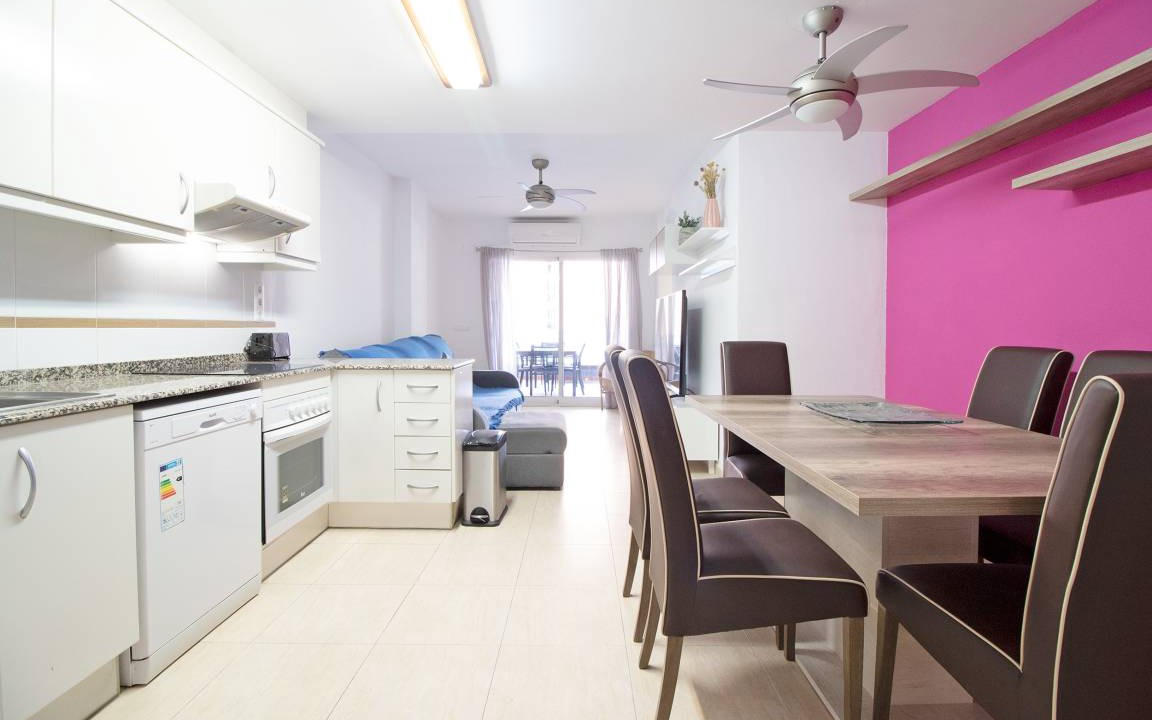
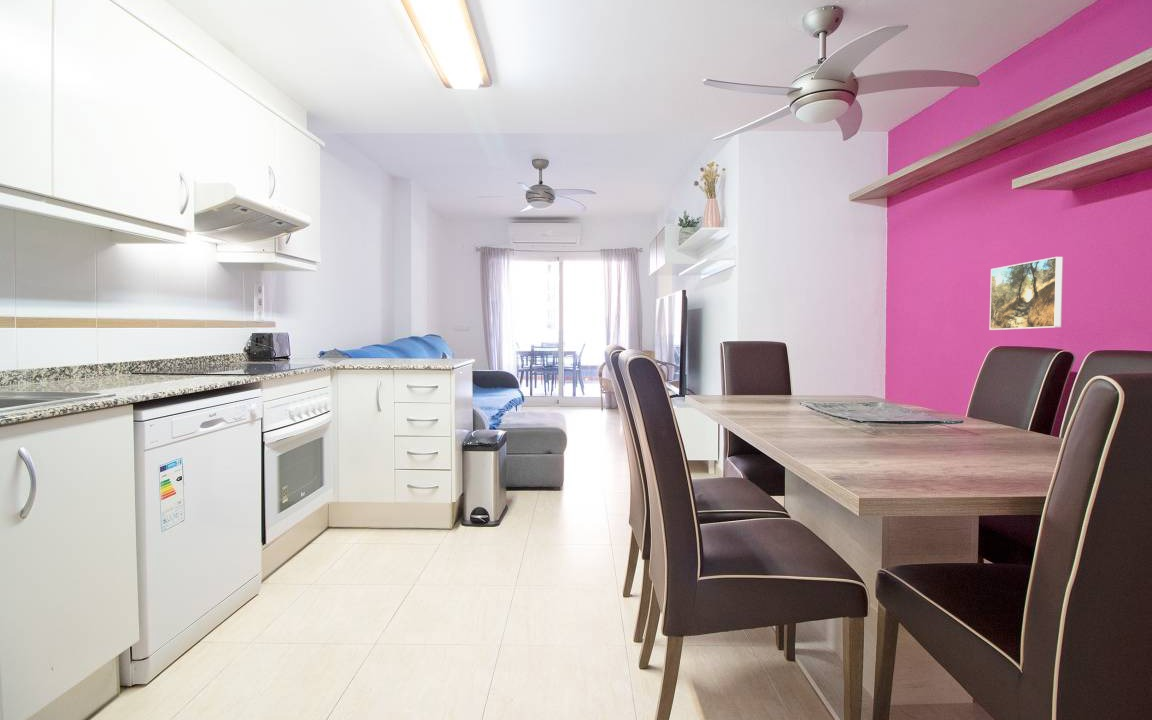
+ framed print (1023, 296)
